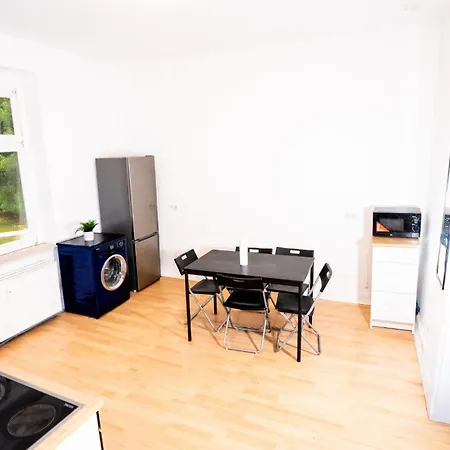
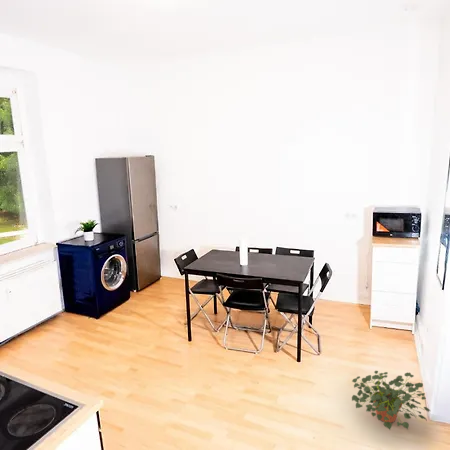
+ potted plant (389, 403)
